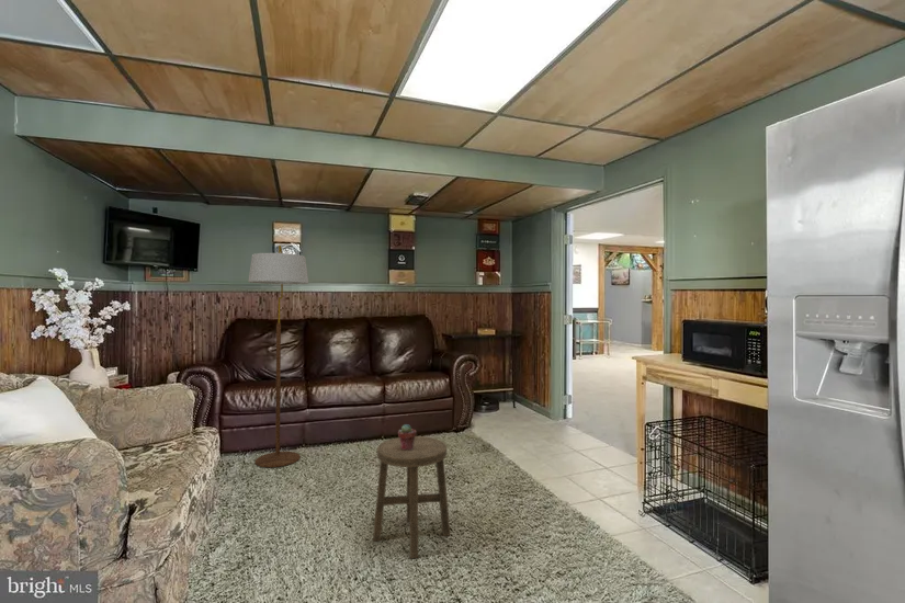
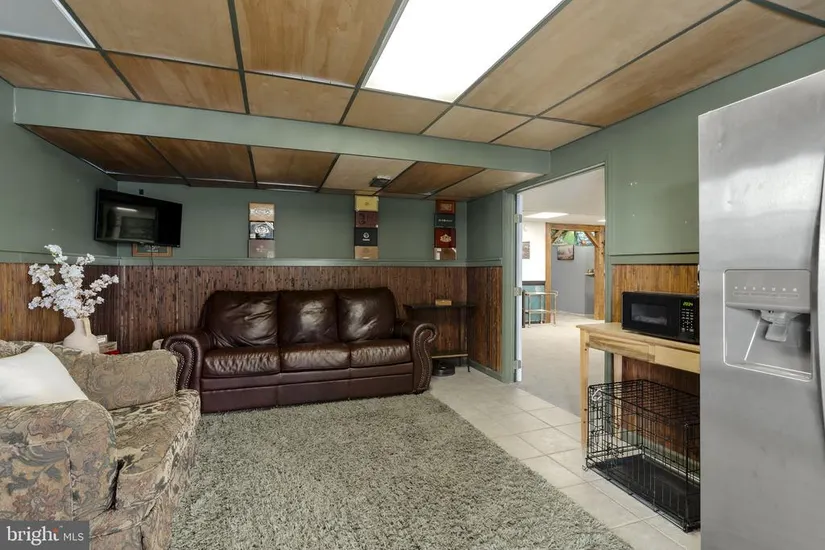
- stool (411, 491)
- potted succulent (407, 435)
- floor lamp (279, 351)
